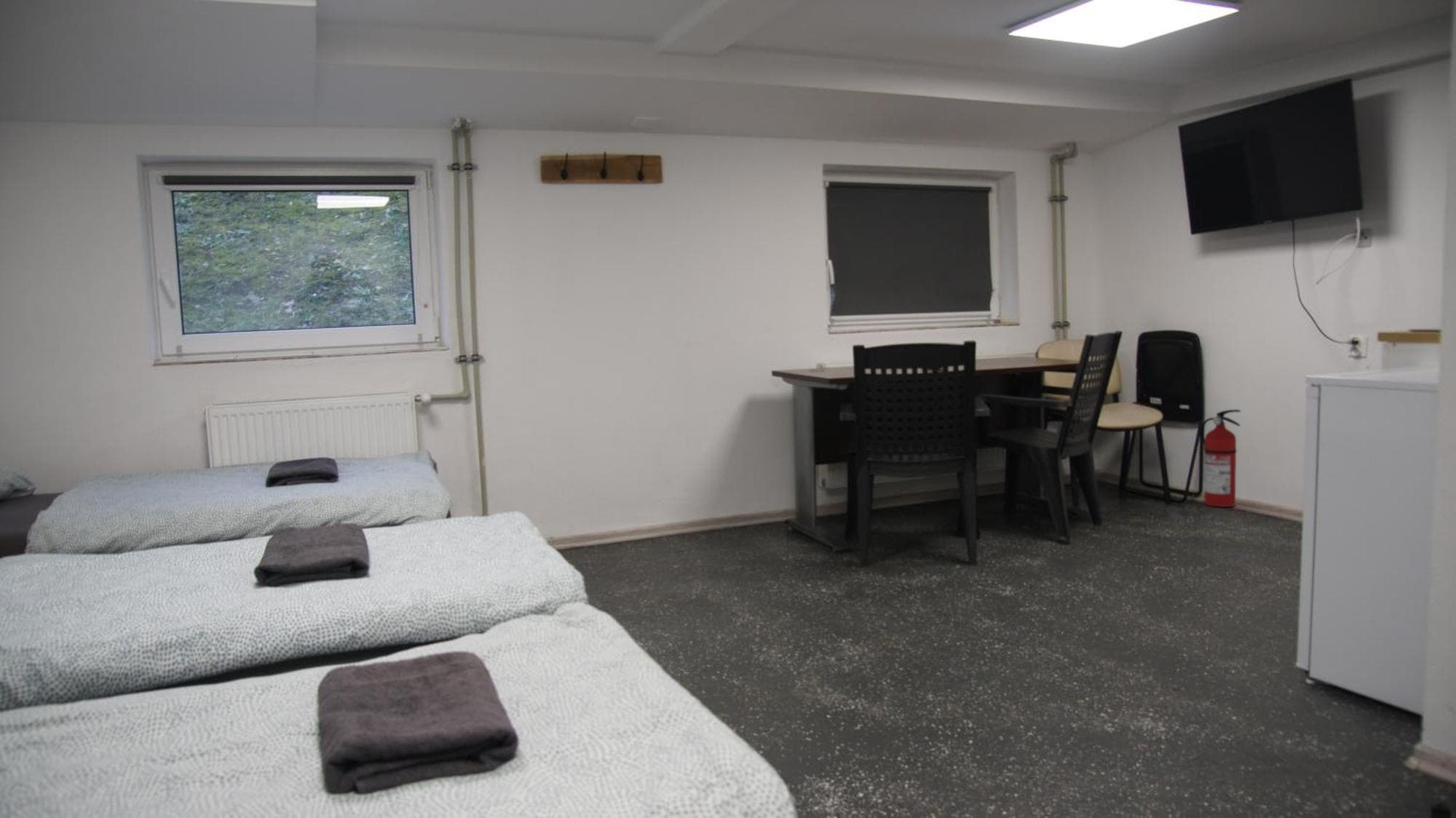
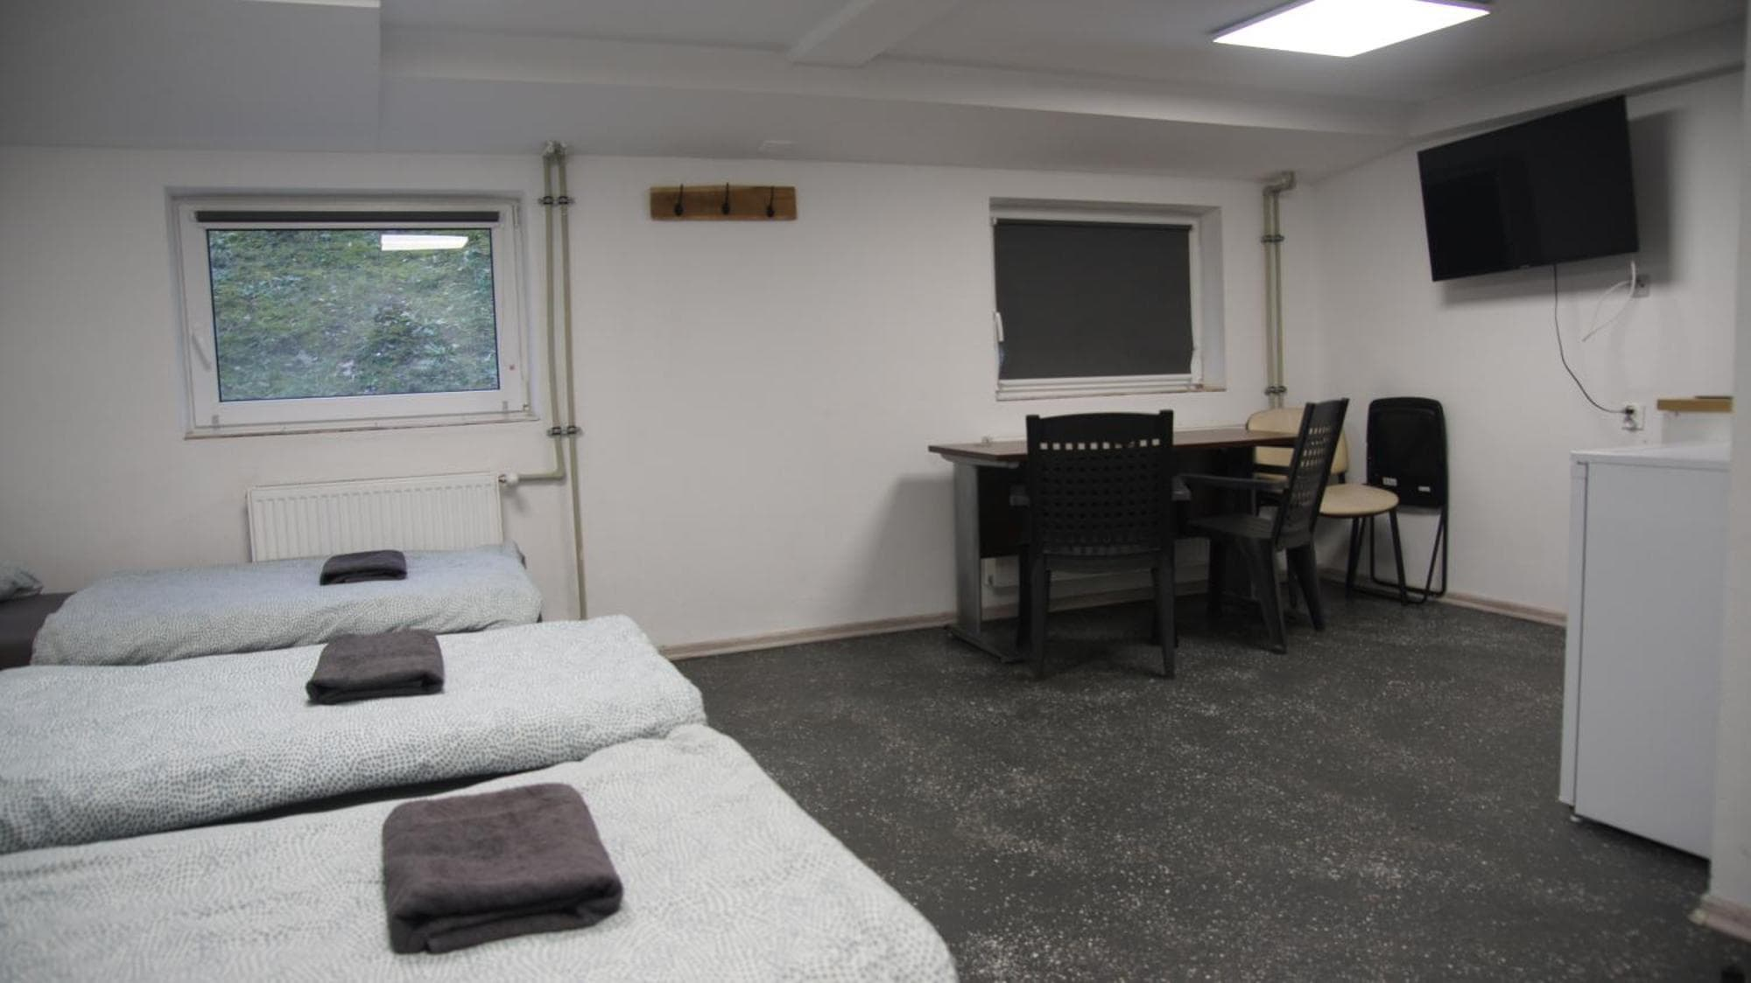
- fire extinguisher (1219, 456)
